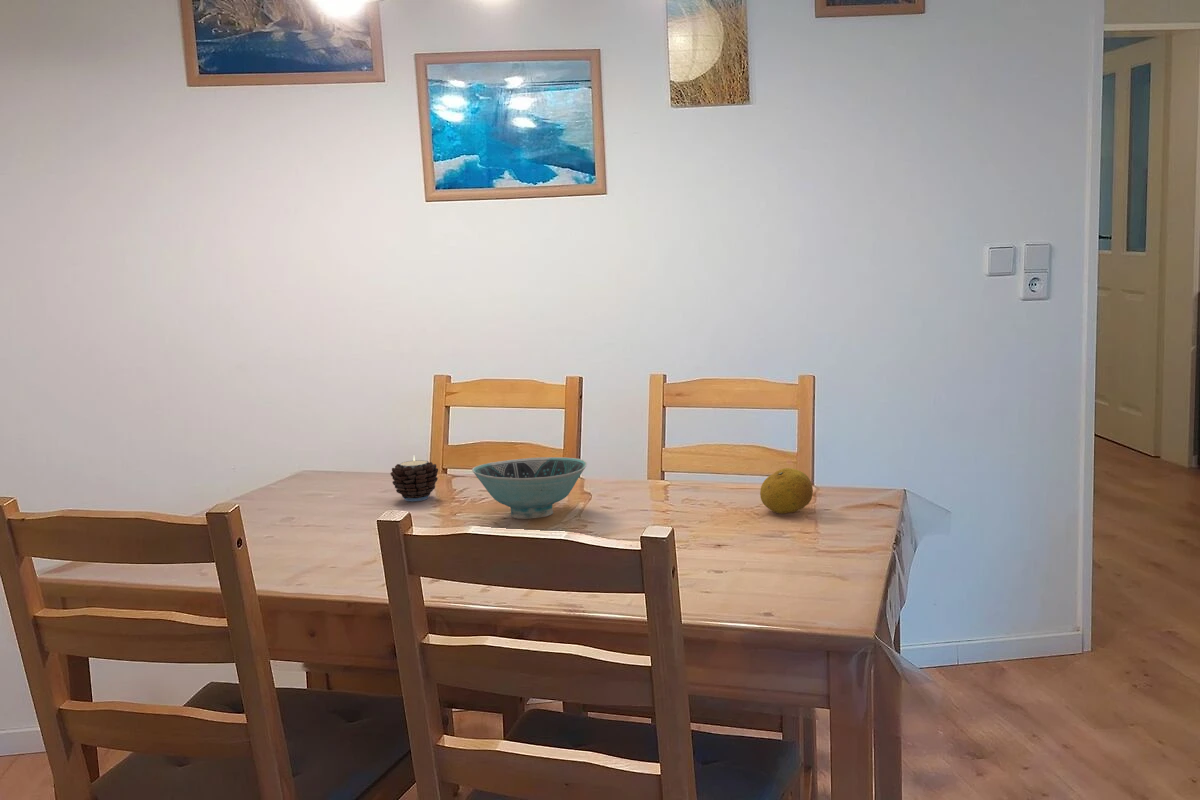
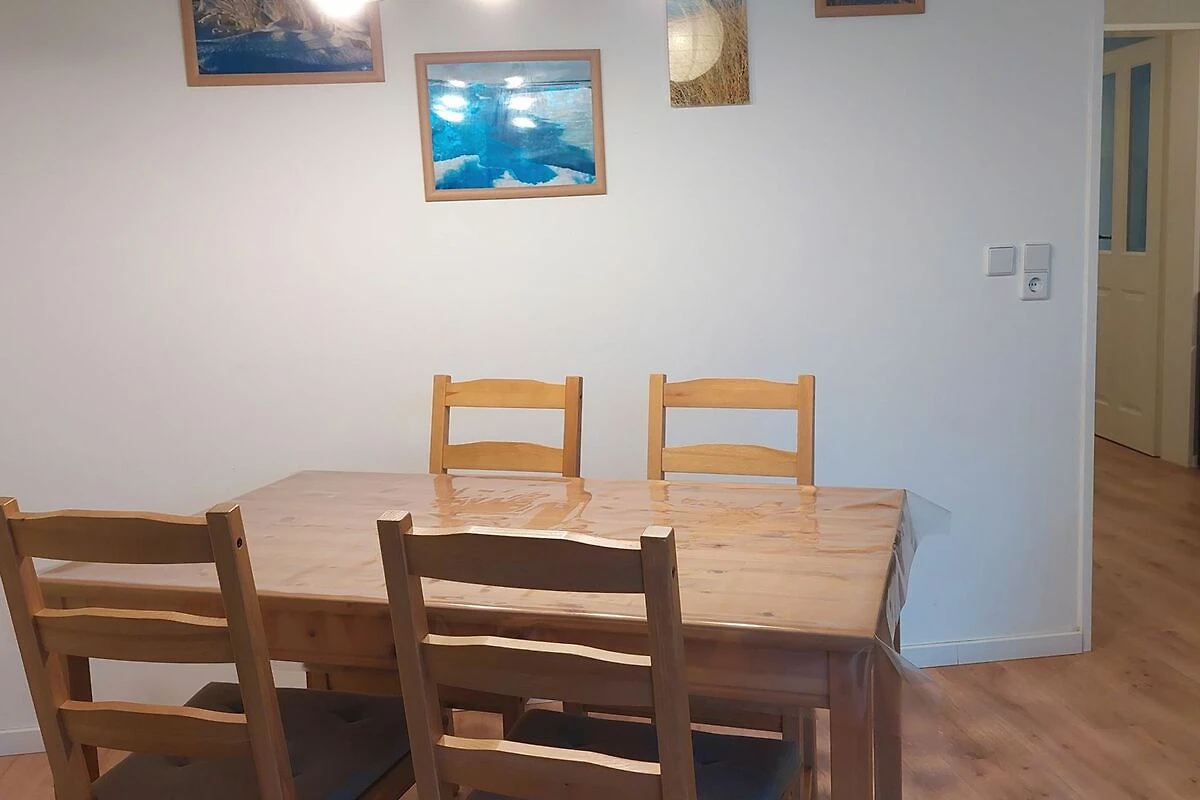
- fruit (786, 490)
- candle (414, 476)
- bowl (531, 490)
